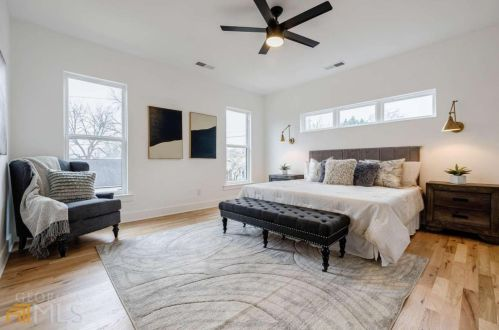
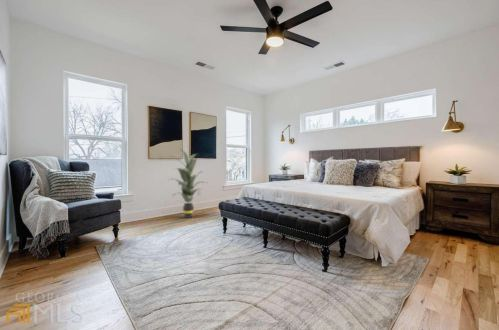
+ indoor plant (185, 183)
